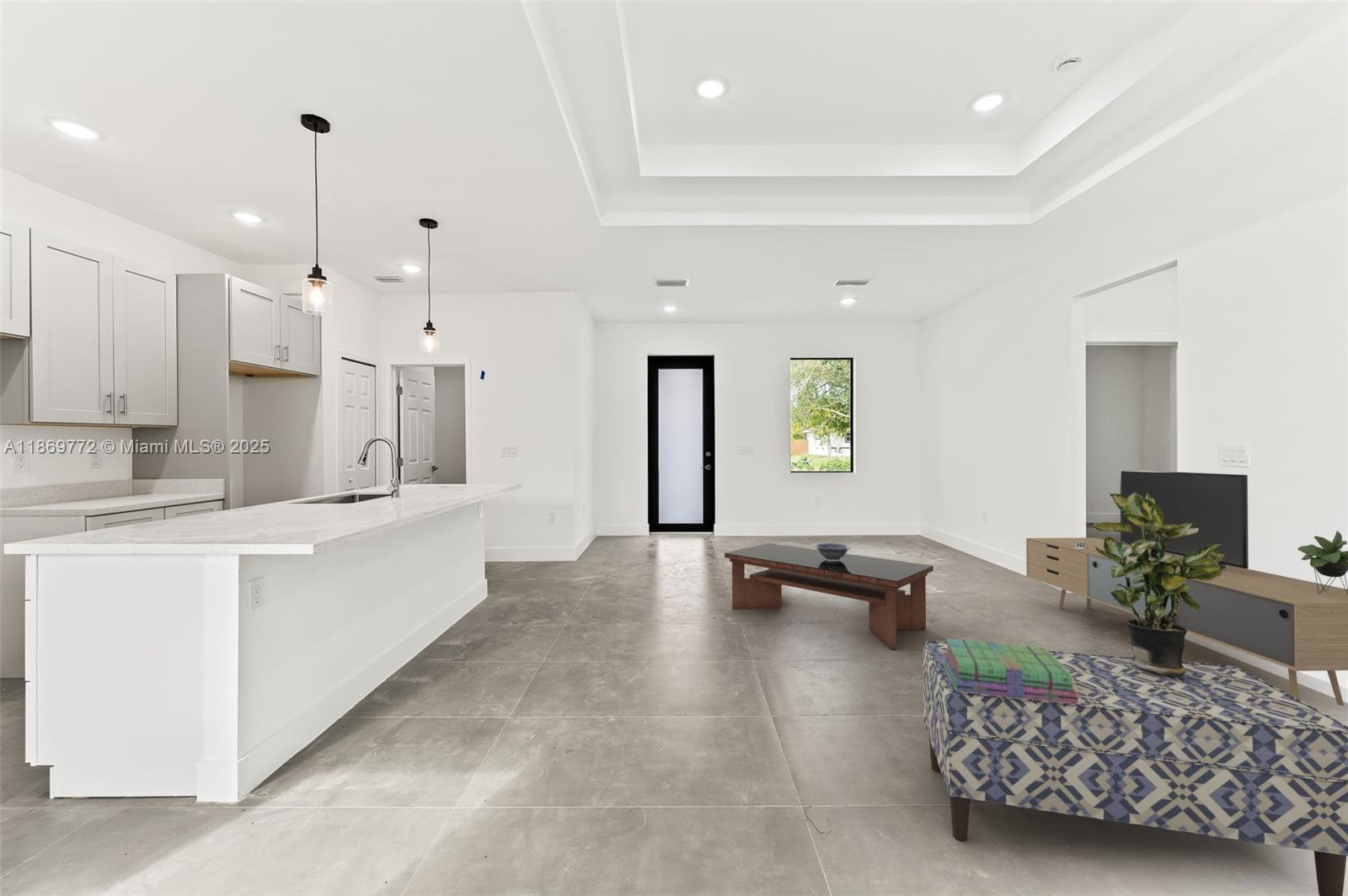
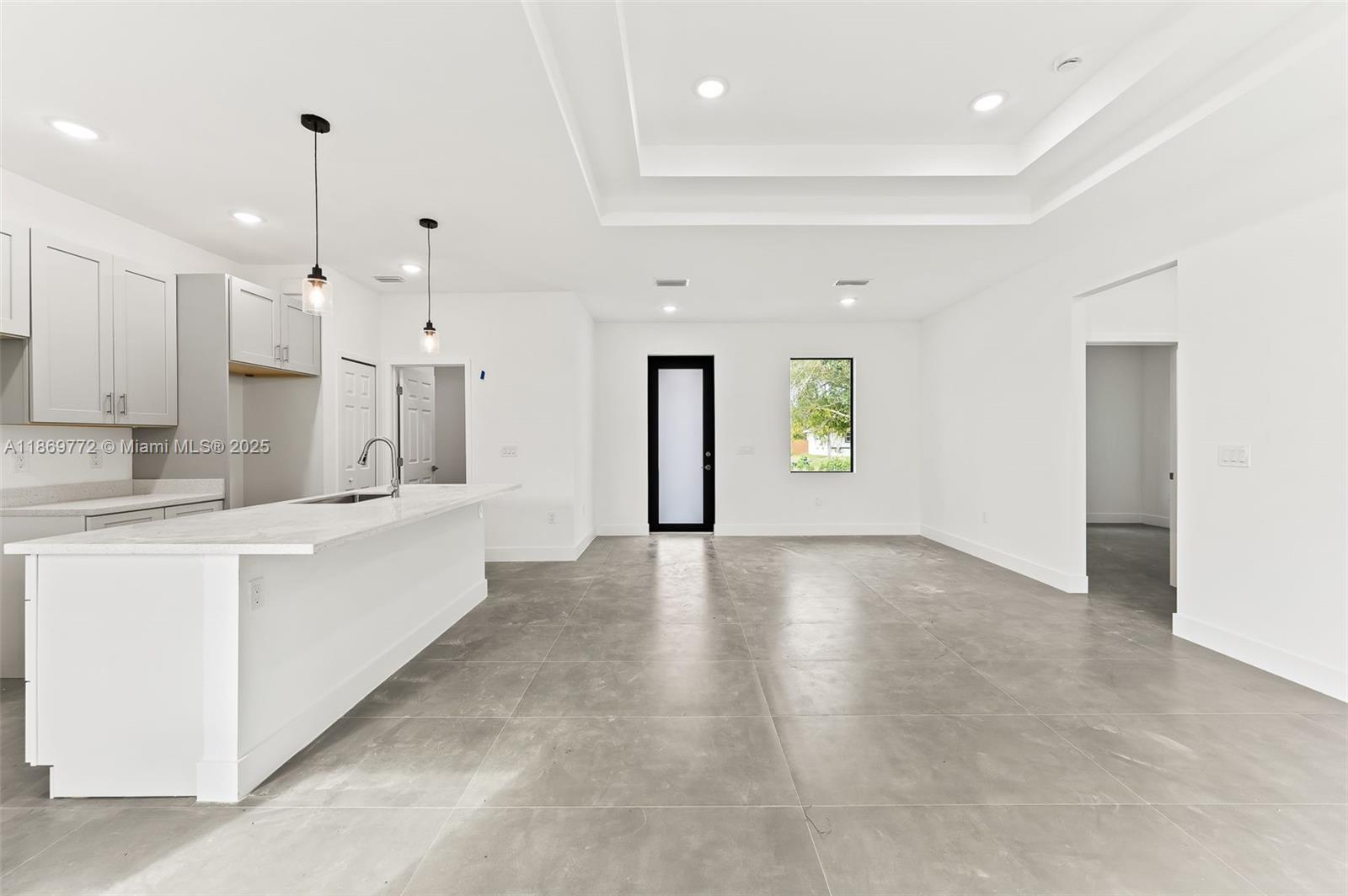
- stack of books (1003, 668)
- media console (1170, 555)
- potted plant (1159, 583)
- coffee table (822, 588)
- bench (1099, 749)
- decorative bowl (832, 552)
